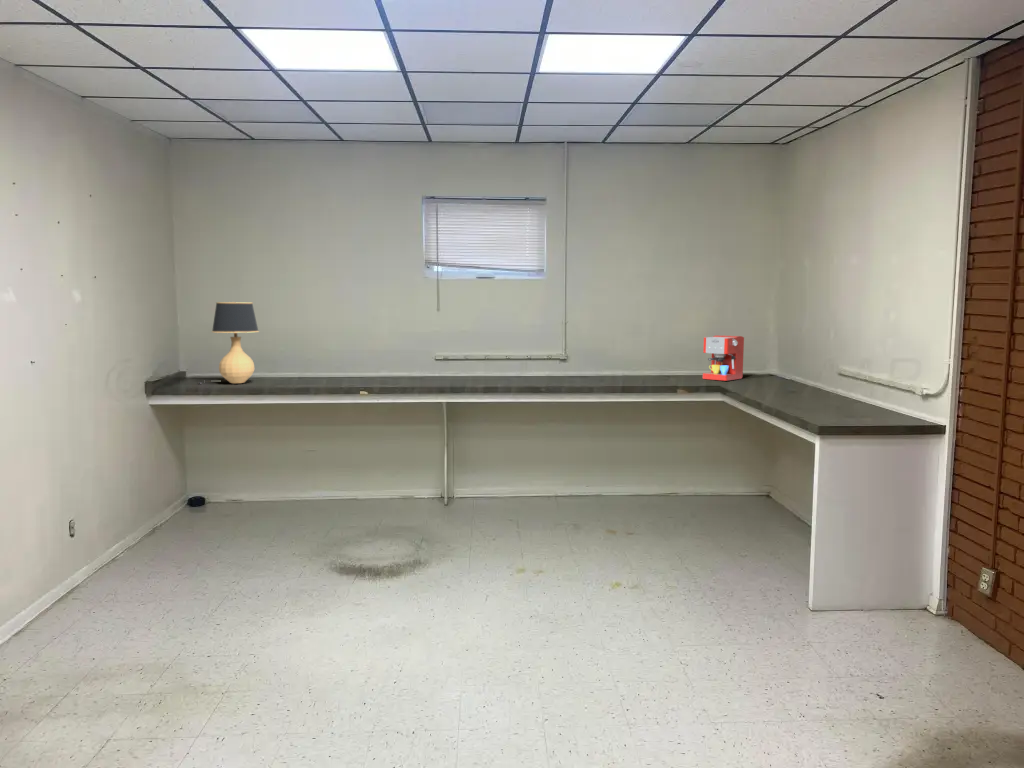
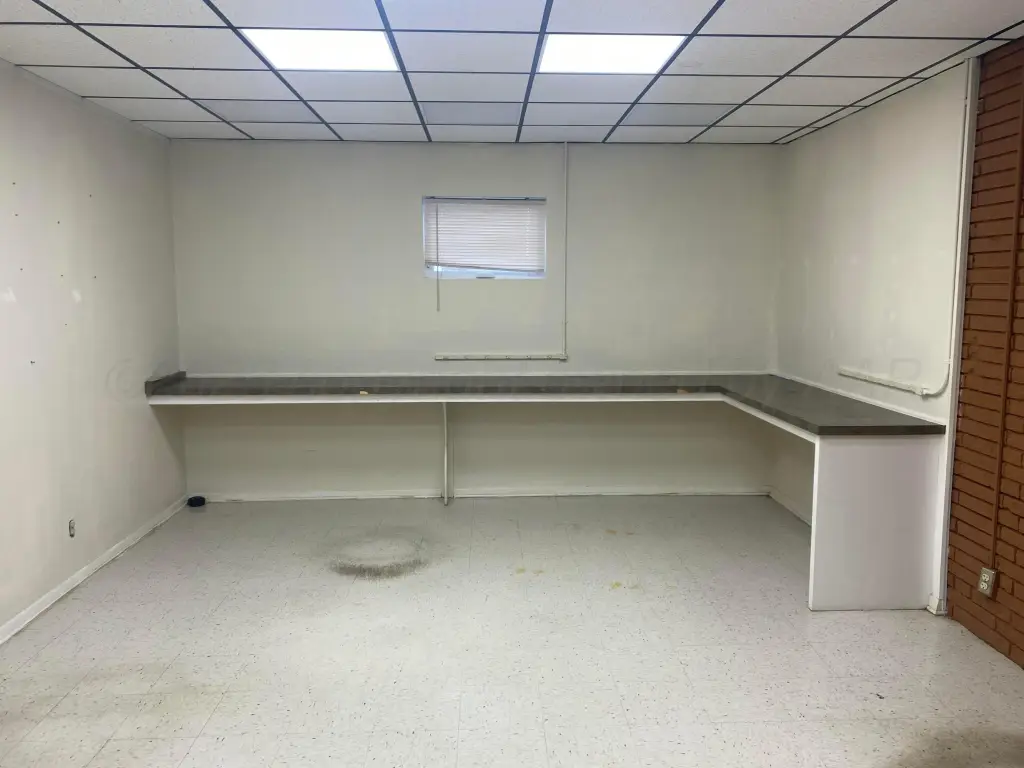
- table lamp (232, 342)
- coffee maker (723, 357)
